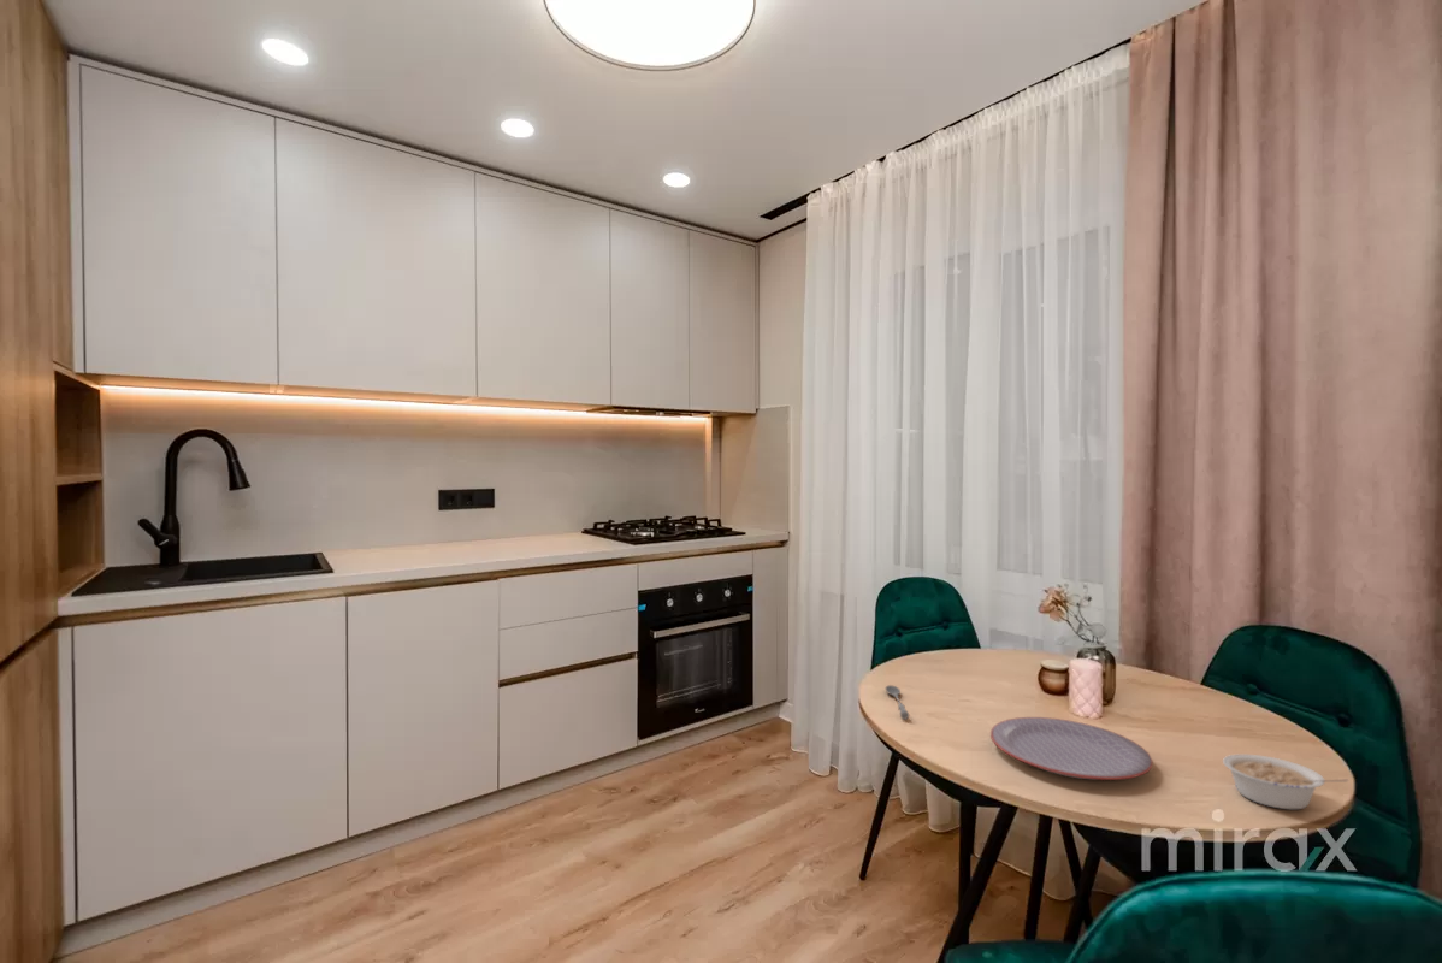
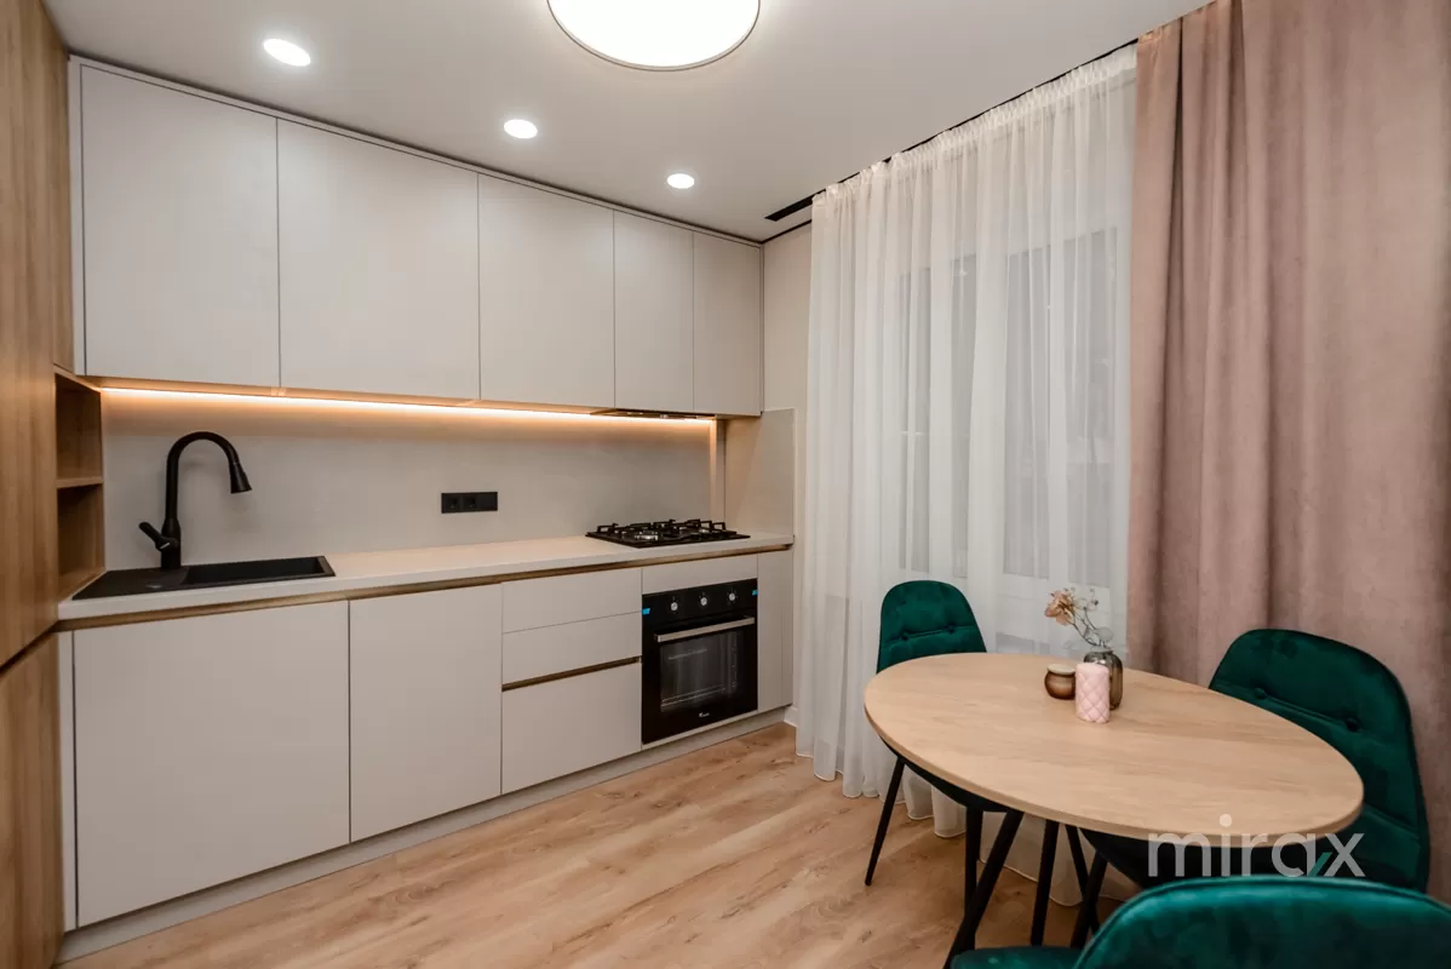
- soupspoon (897, 699)
- legume (1275, 780)
- plate (1066, 749)
